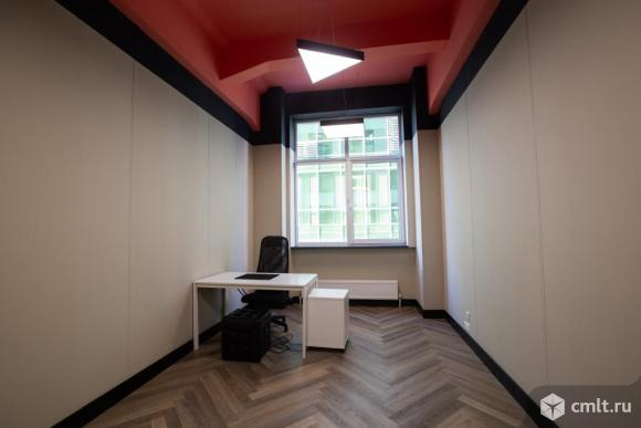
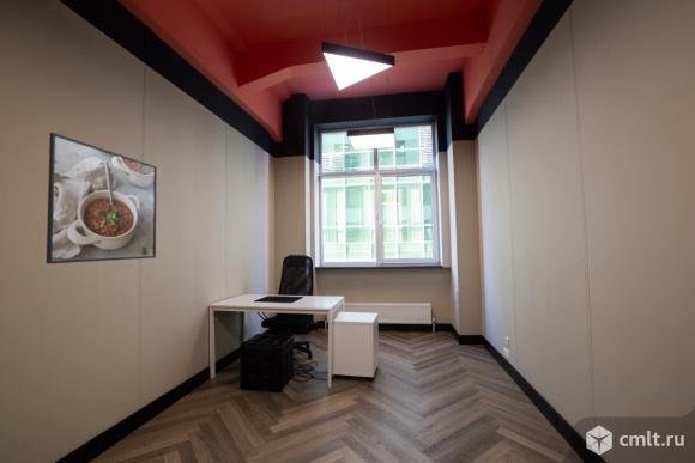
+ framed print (111, 206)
